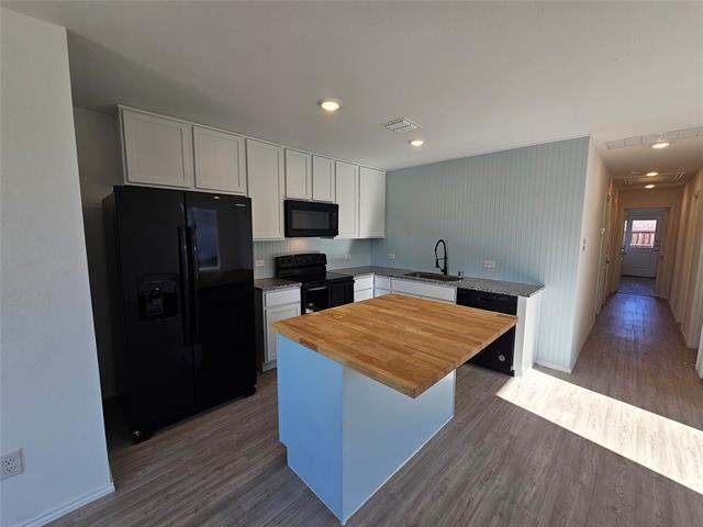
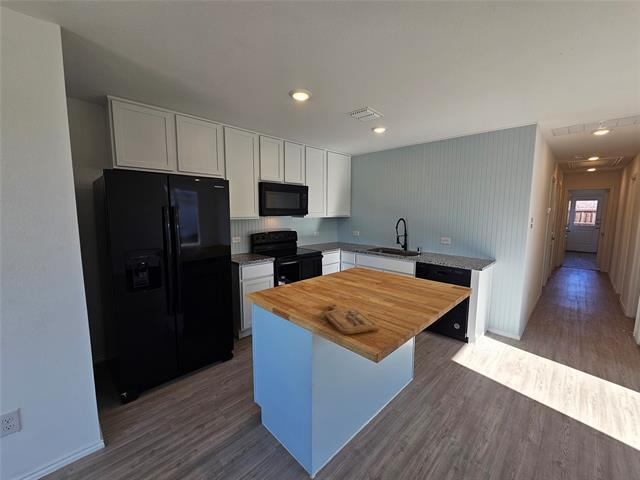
+ cutting board (345, 316)
